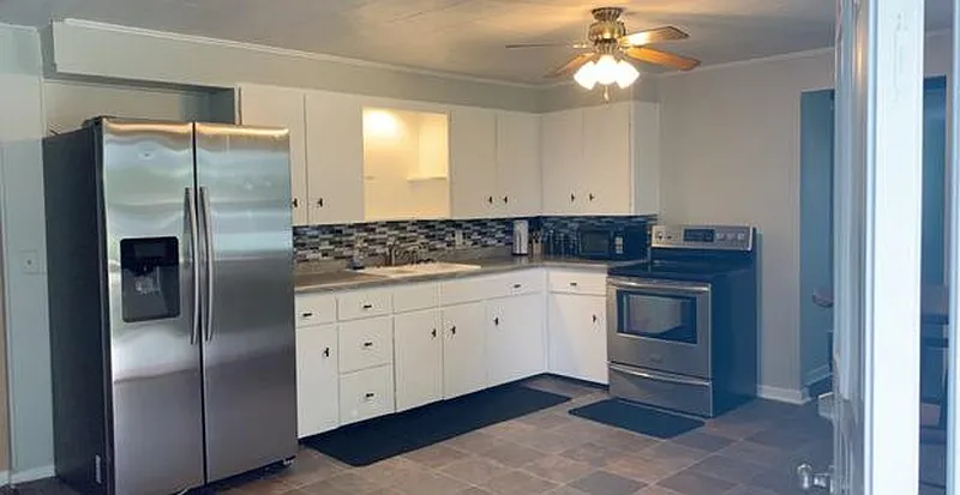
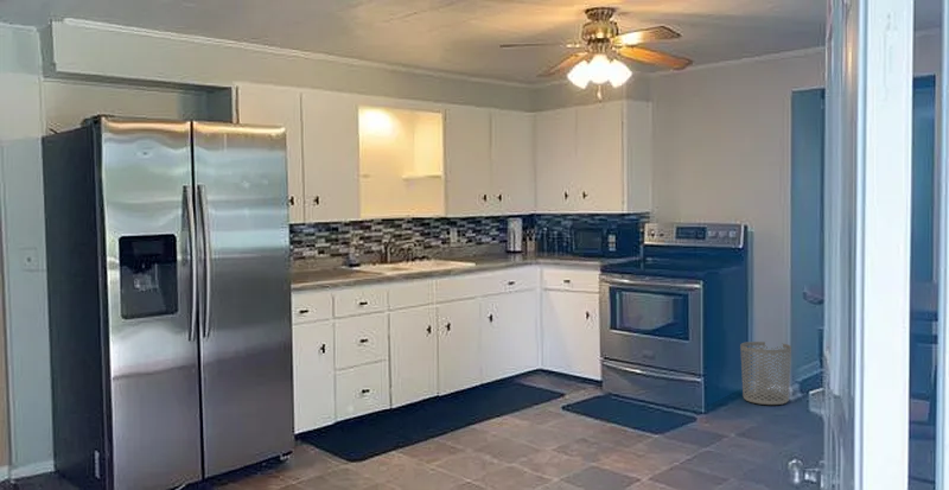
+ waste bin (765, 373)
